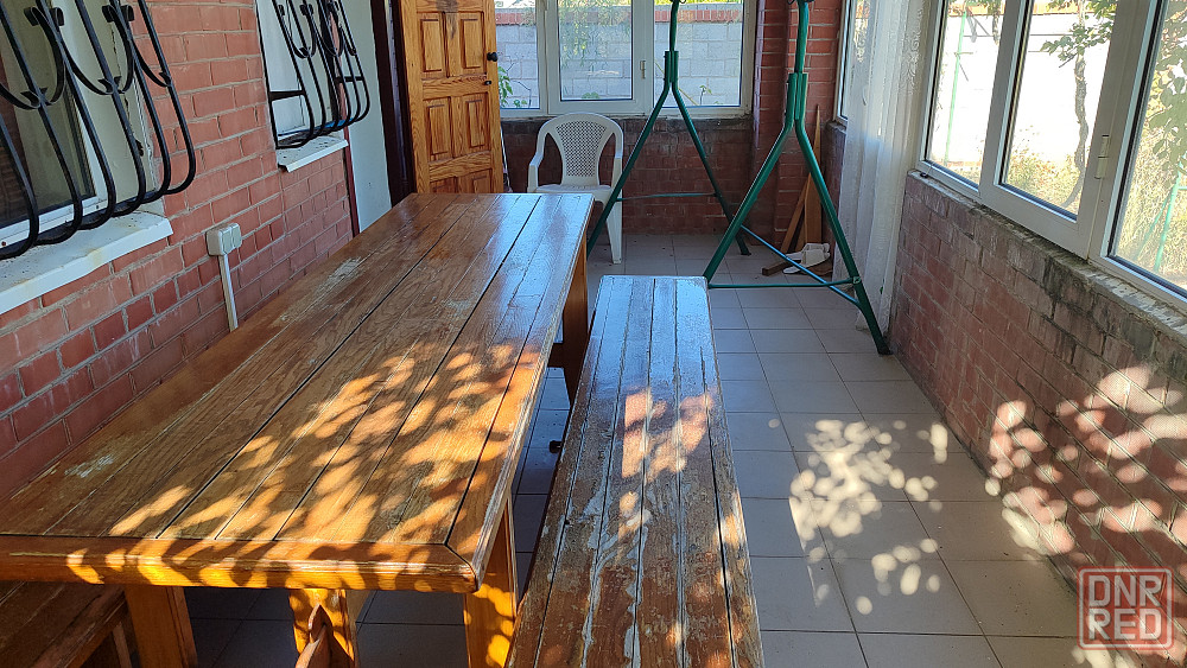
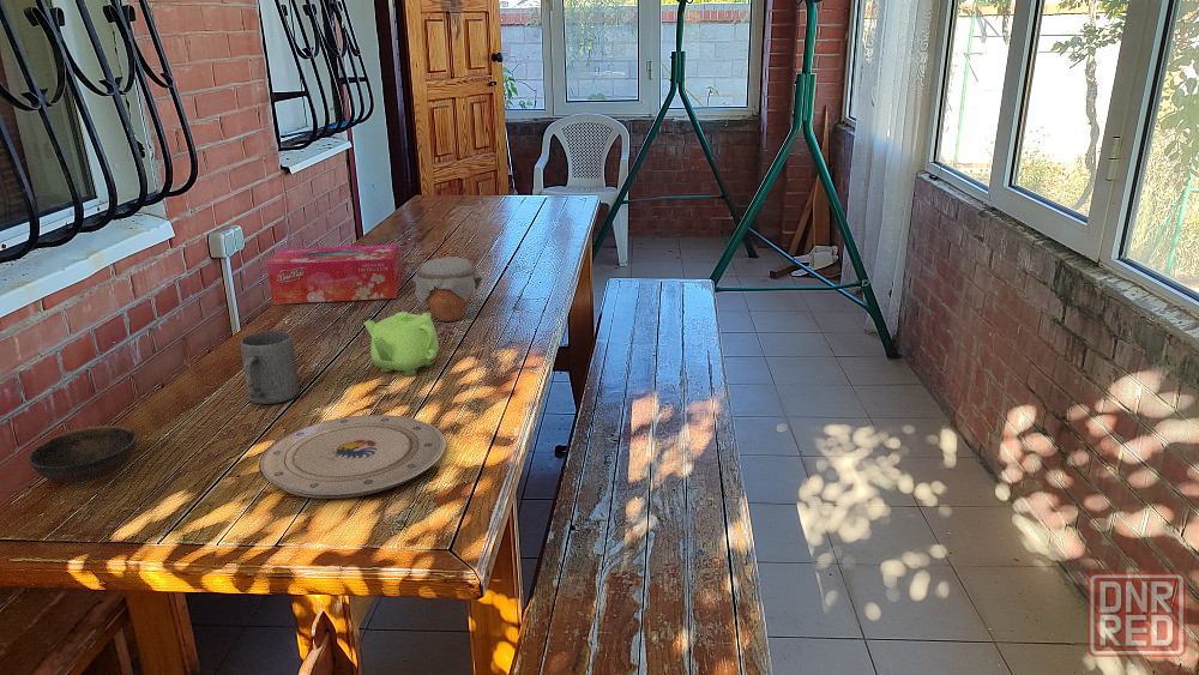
+ tissue box (337, 272)
+ teapot (400, 339)
+ bowl (86, 459)
+ jar (446, 289)
+ plate (354, 454)
+ mug (265, 370)
